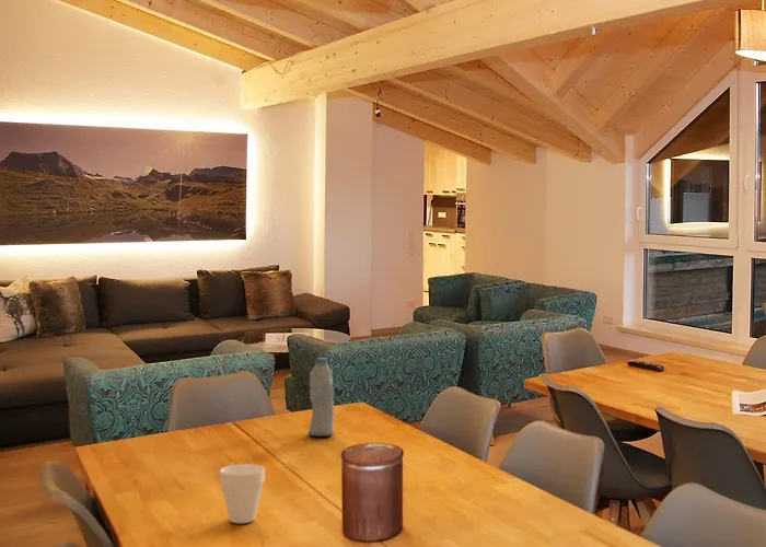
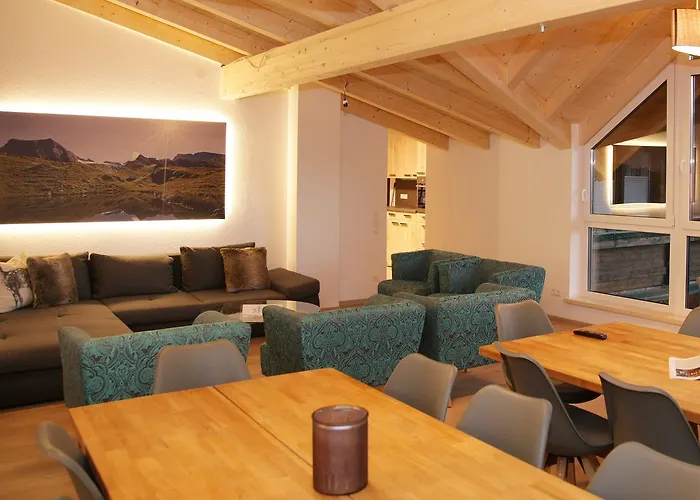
- water bottle (321, 396)
- cup (242, 493)
